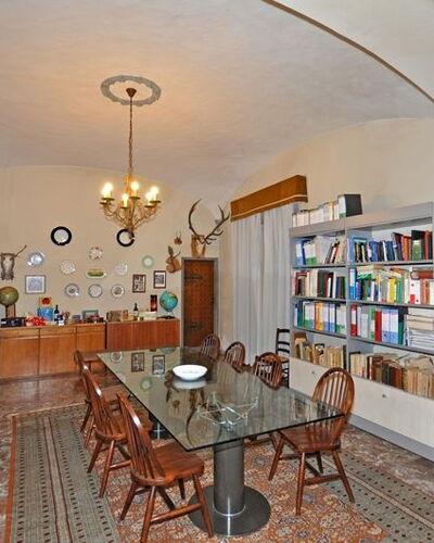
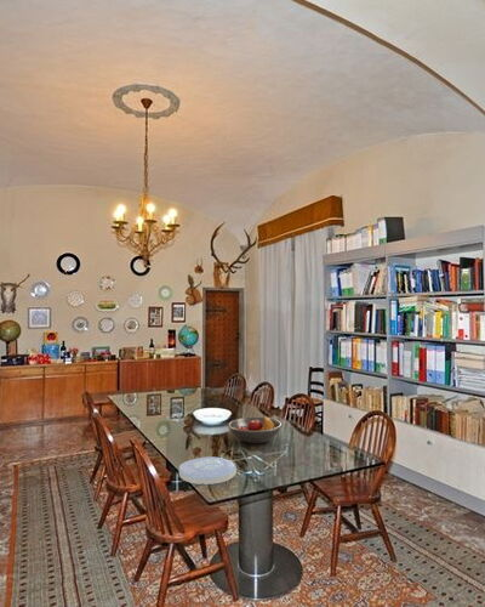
+ plate (207, 467)
+ fruit bowl (255, 429)
